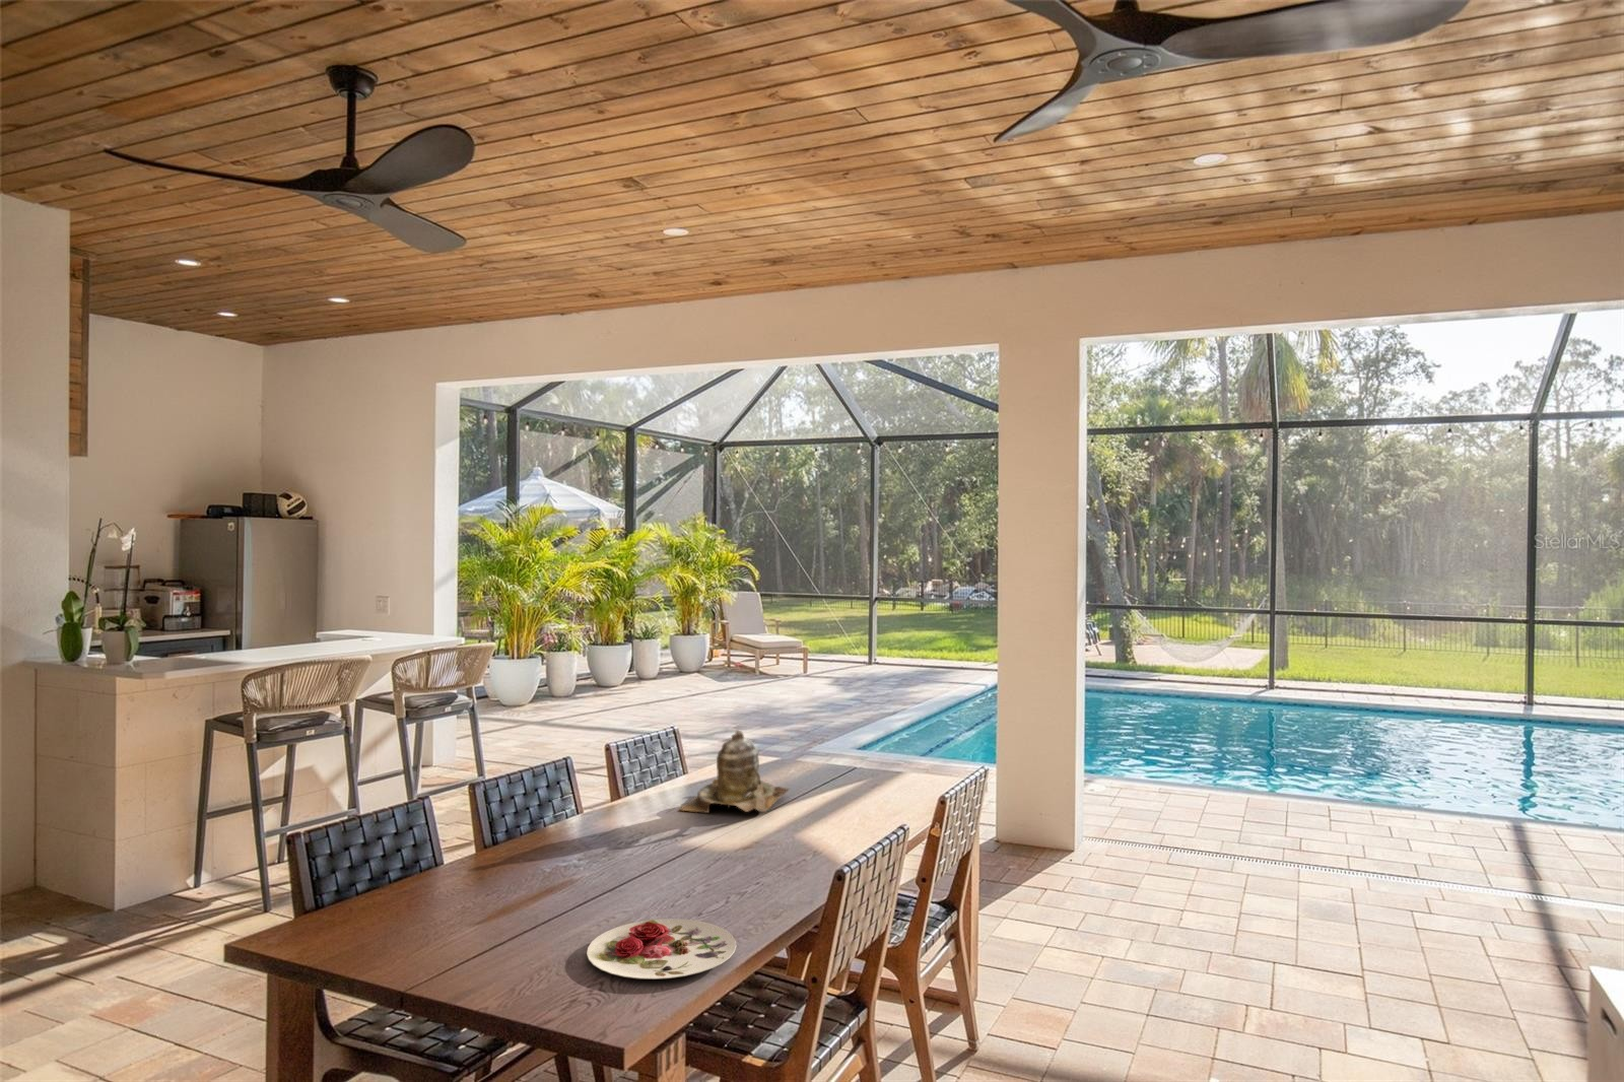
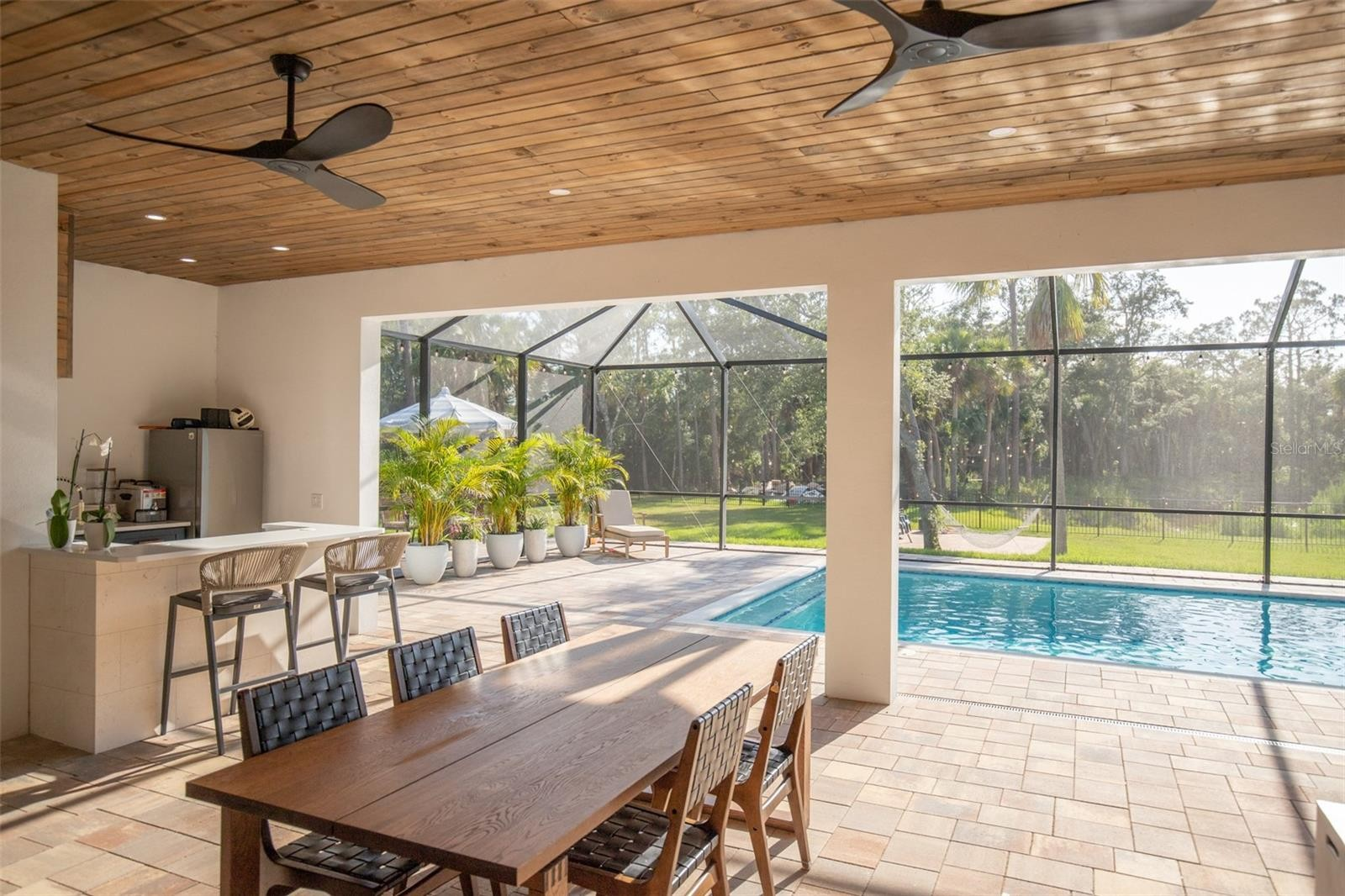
- teapot (735, 766)
- plate (662, 946)
